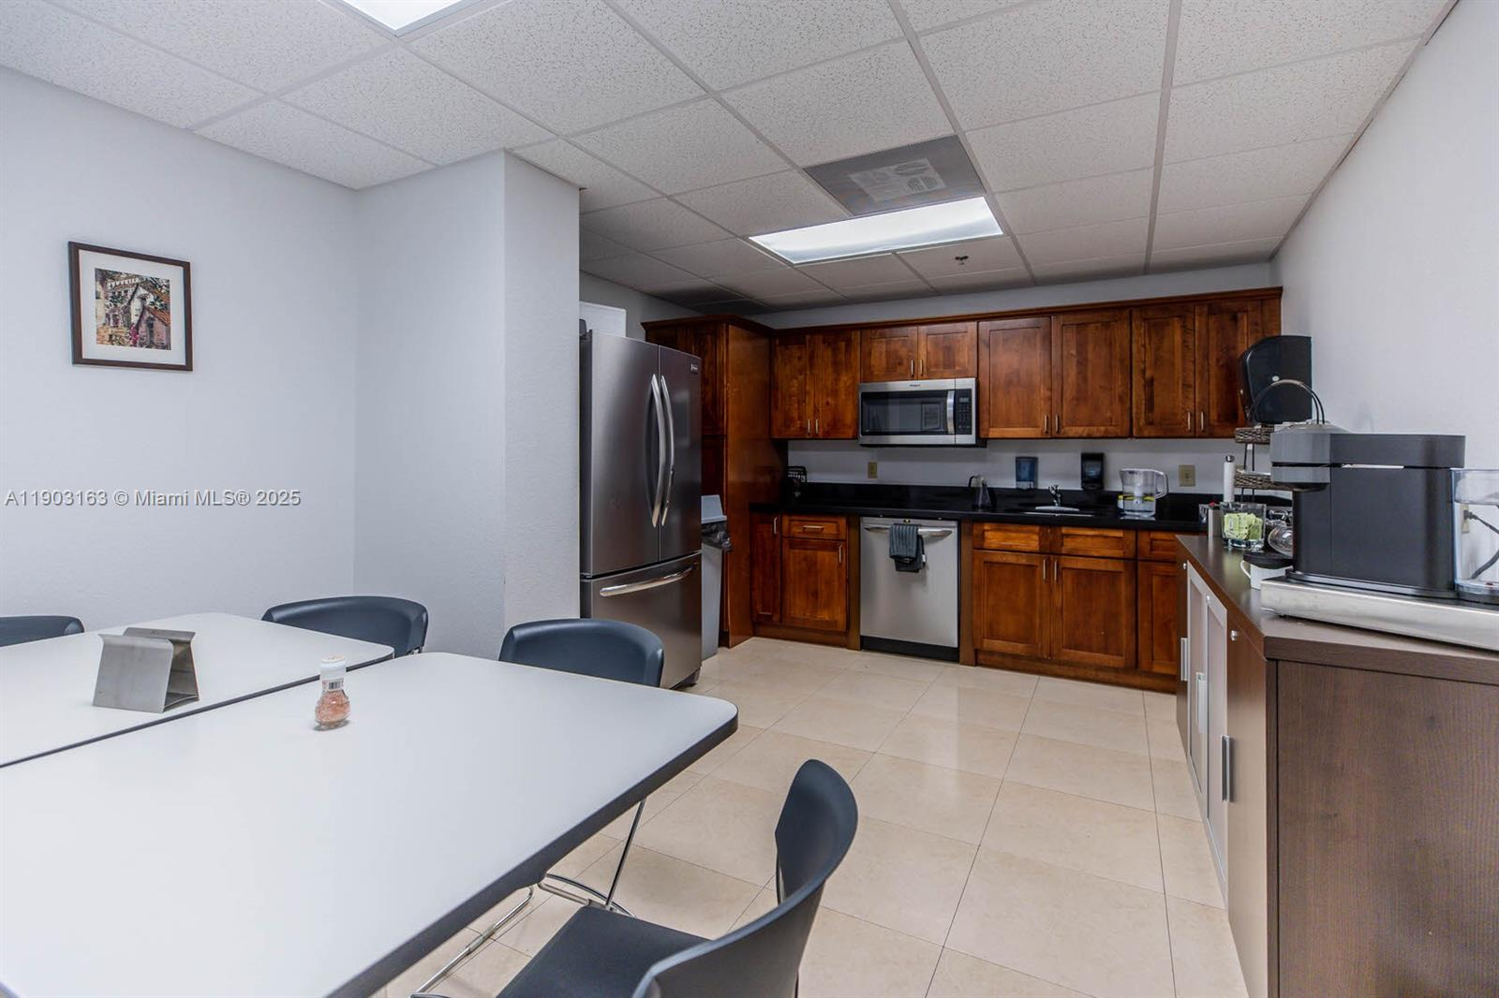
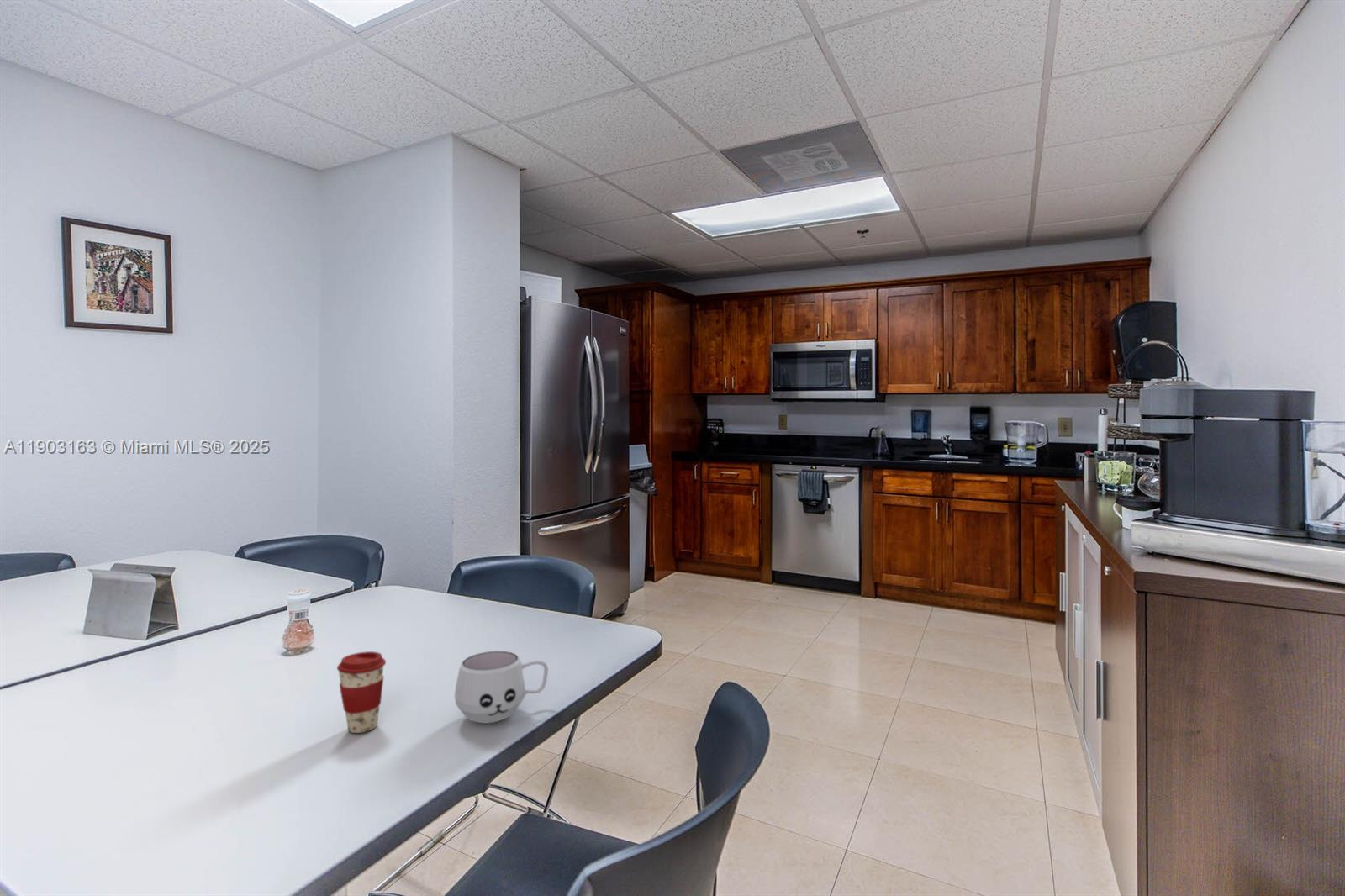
+ mug (504, 686)
+ coffee cup (361, 692)
